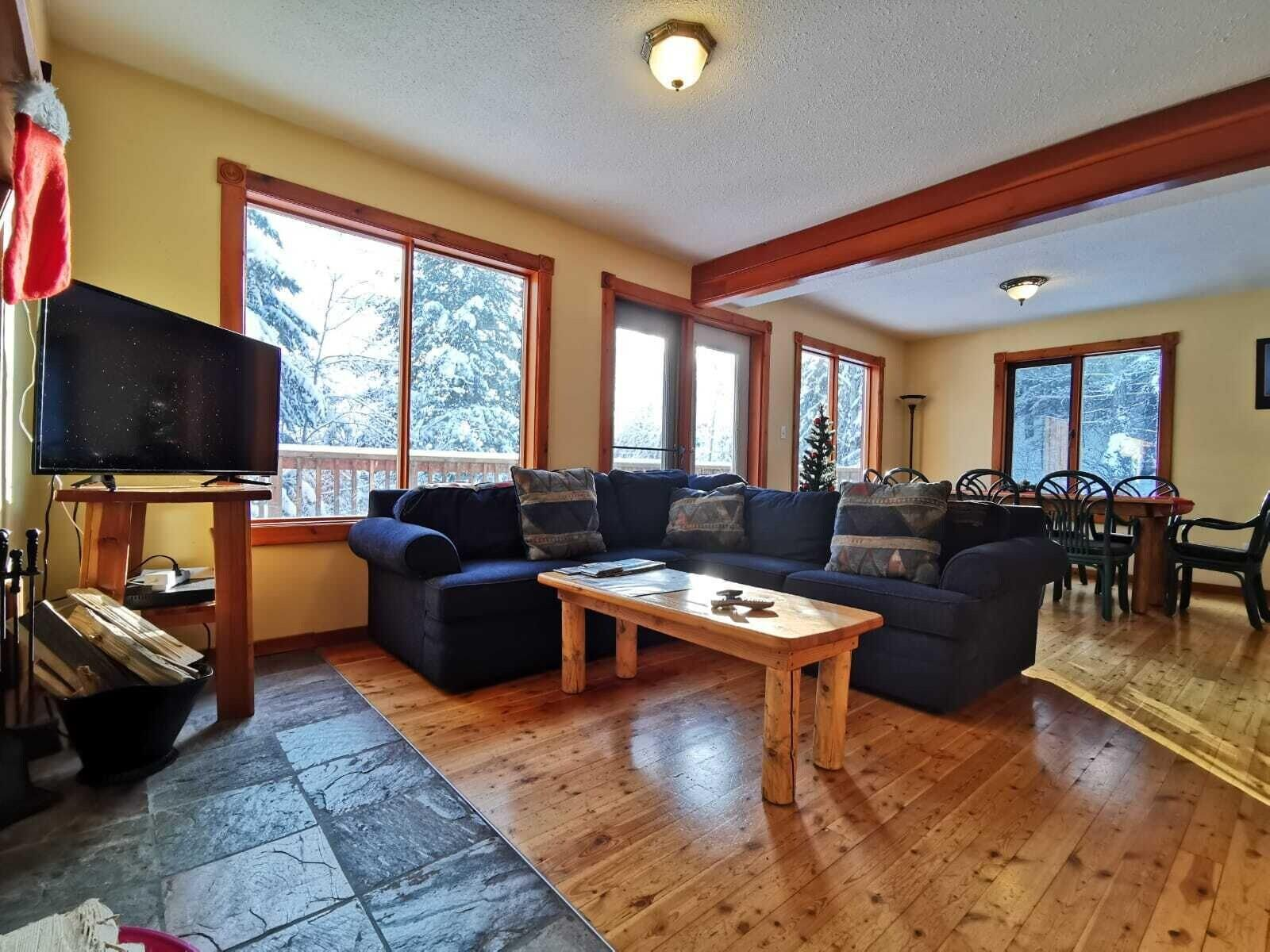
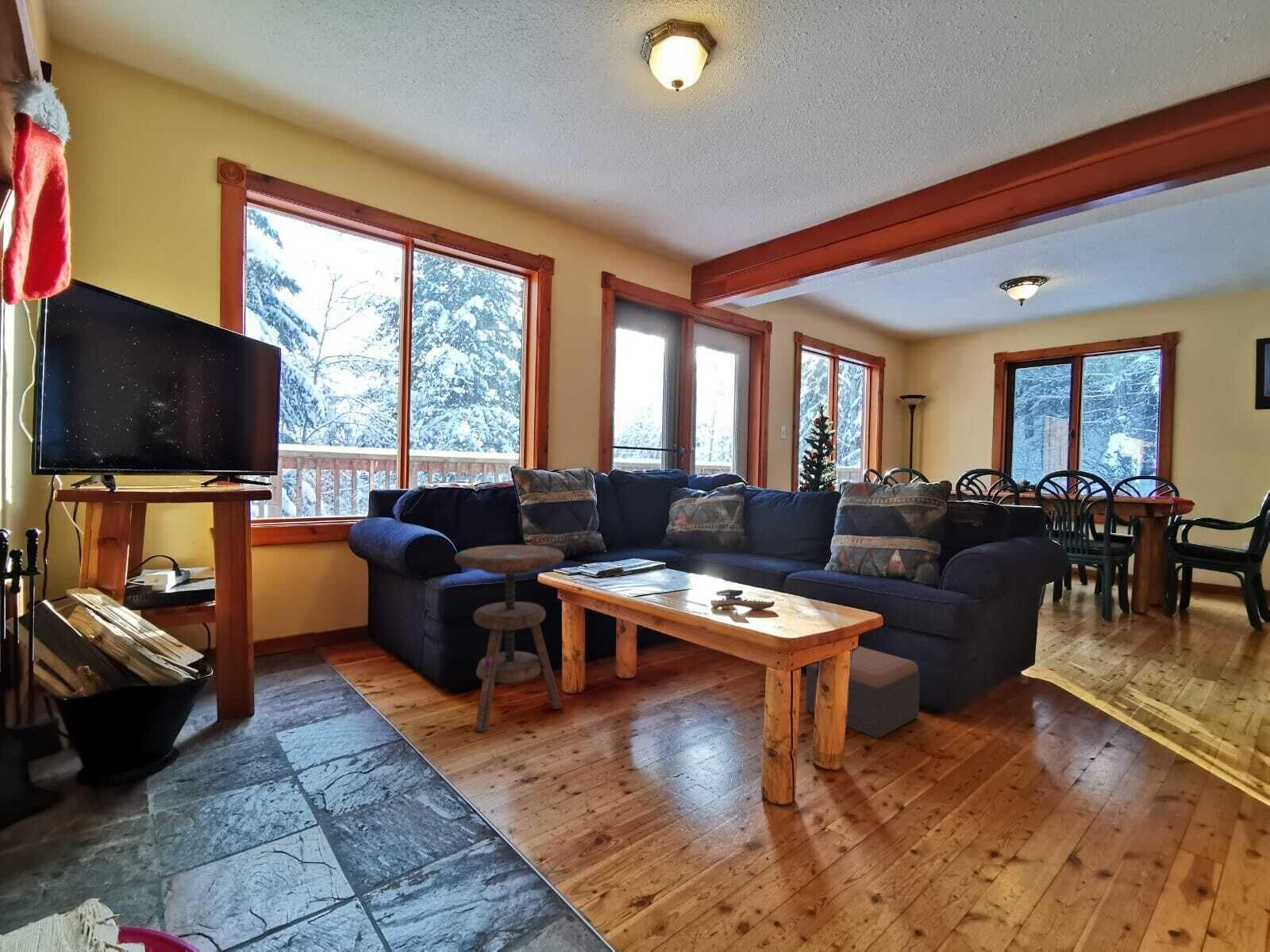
+ footstool (862, 685)
+ side table (510, 631)
